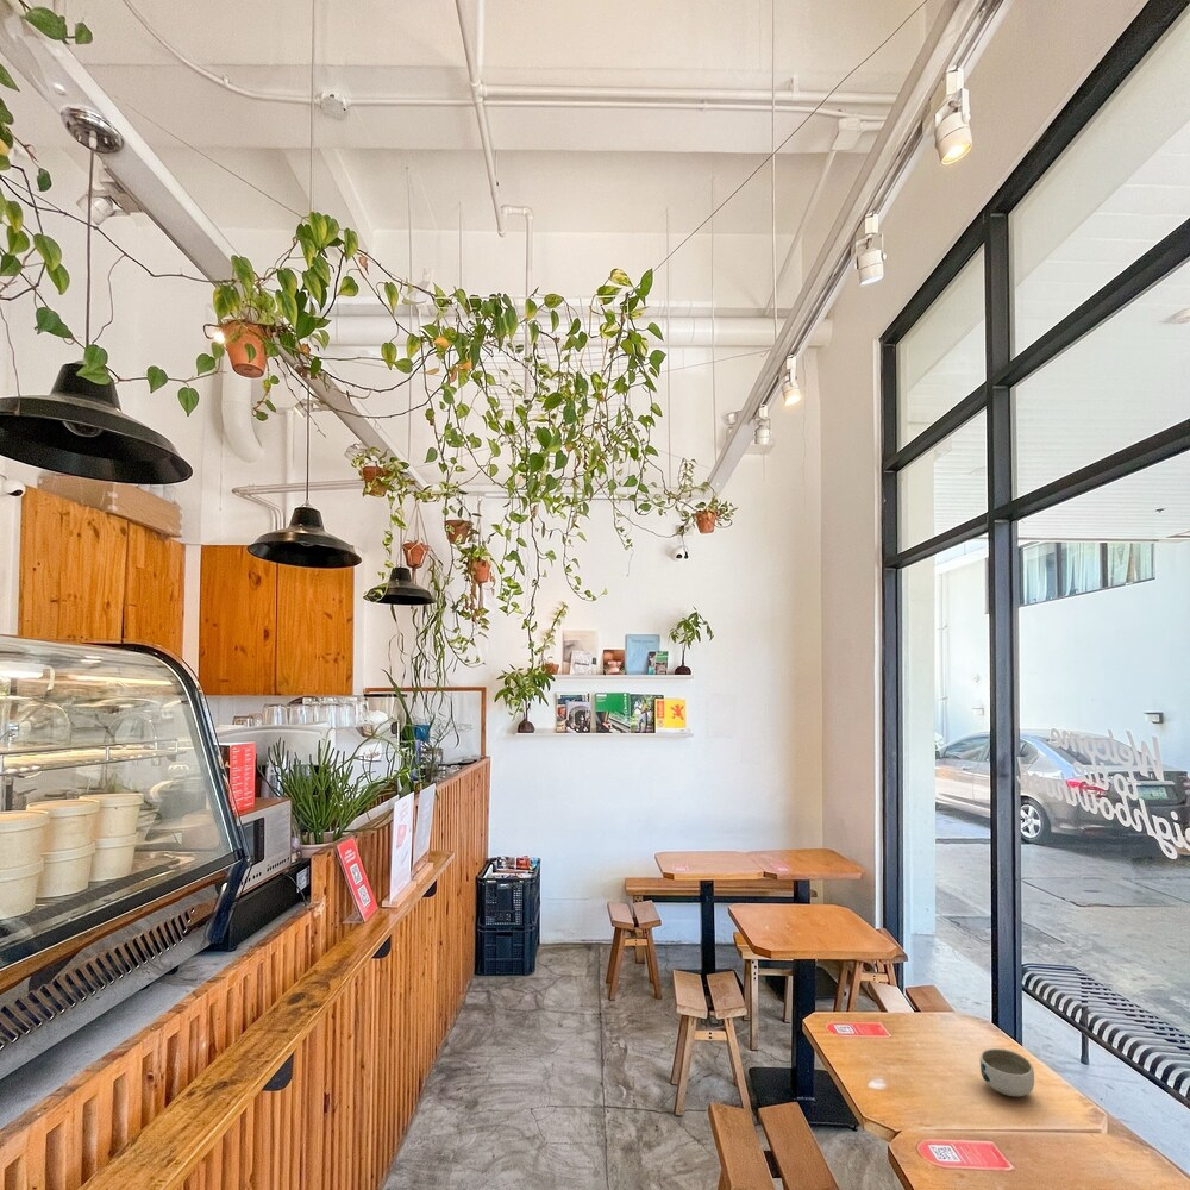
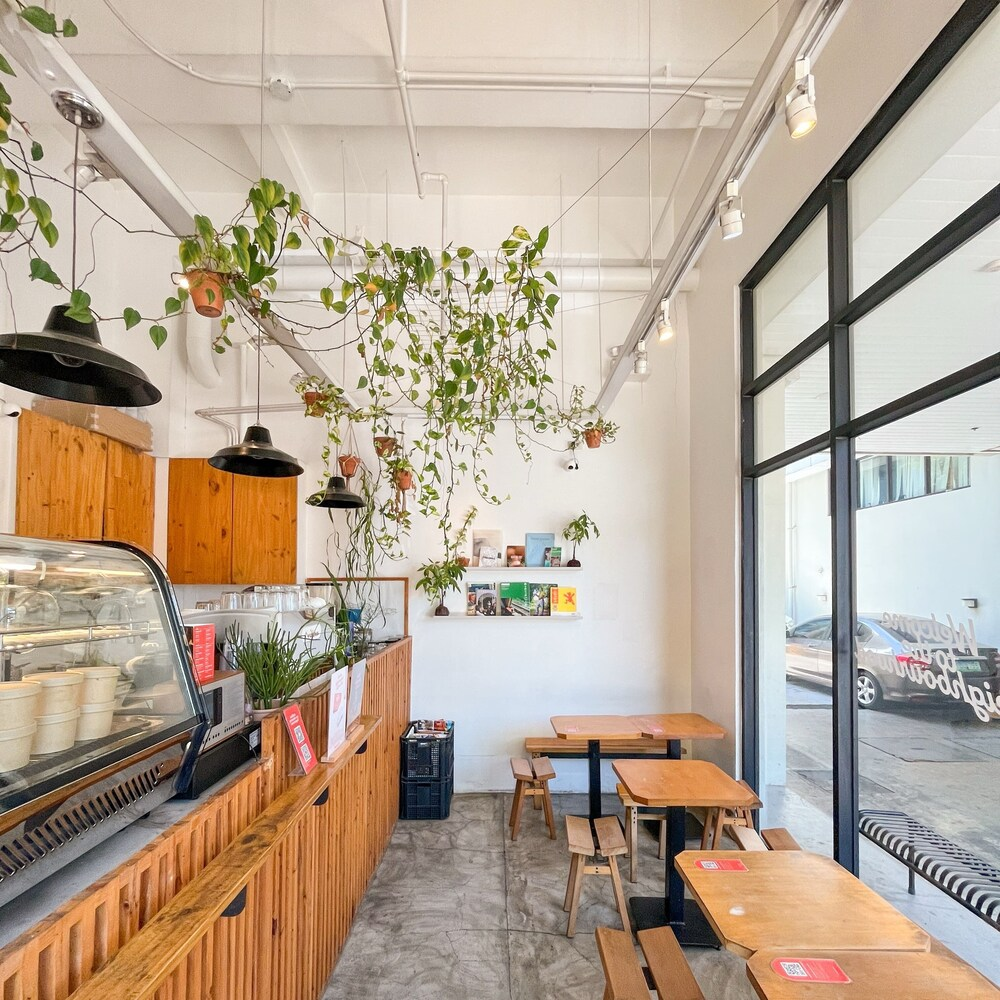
- bowl (1007, 1075)
